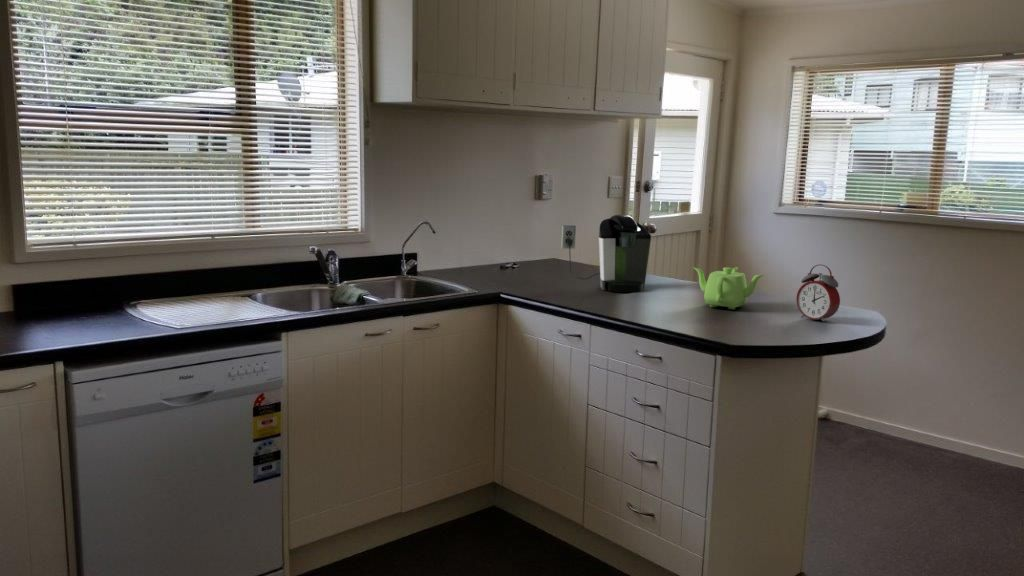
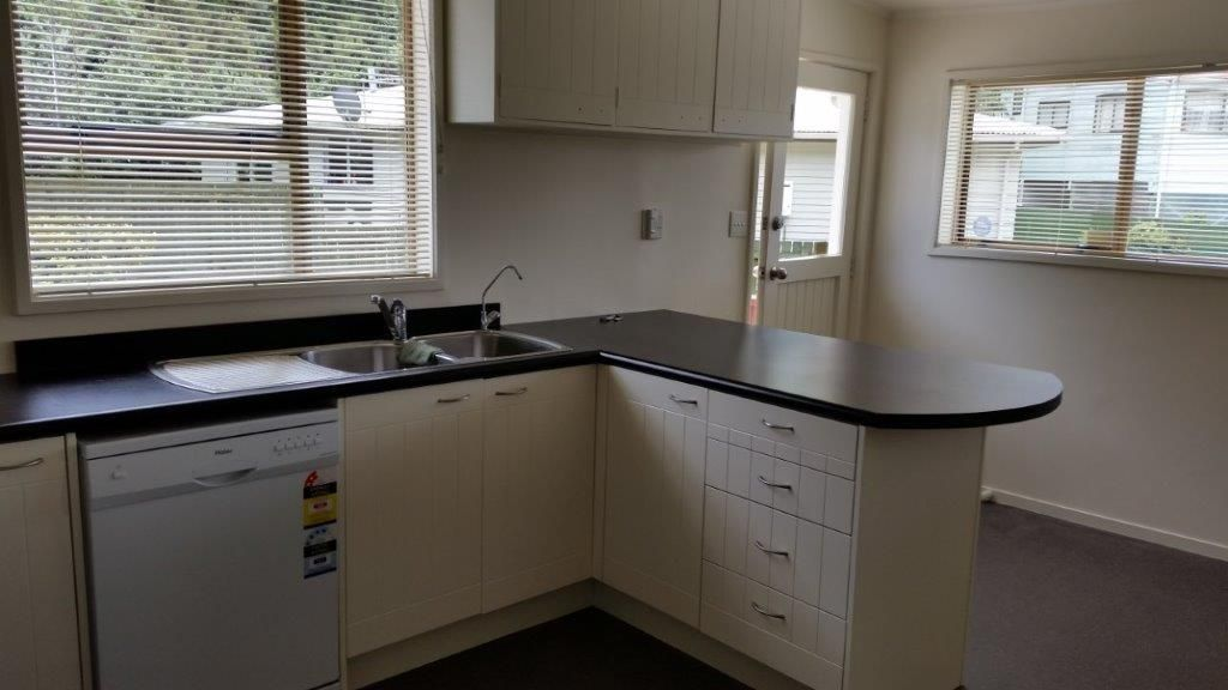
- coffee maker (608, 251)
- teapot (727, 286)
- alarm clock (819, 292)
